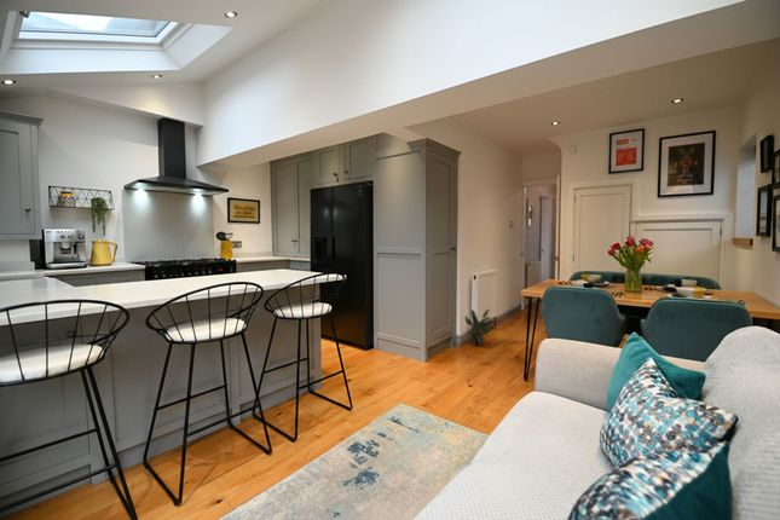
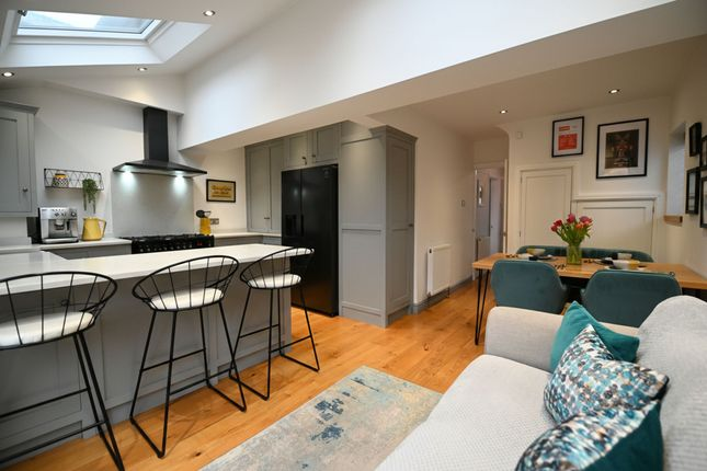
- potted plant (480, 327)
